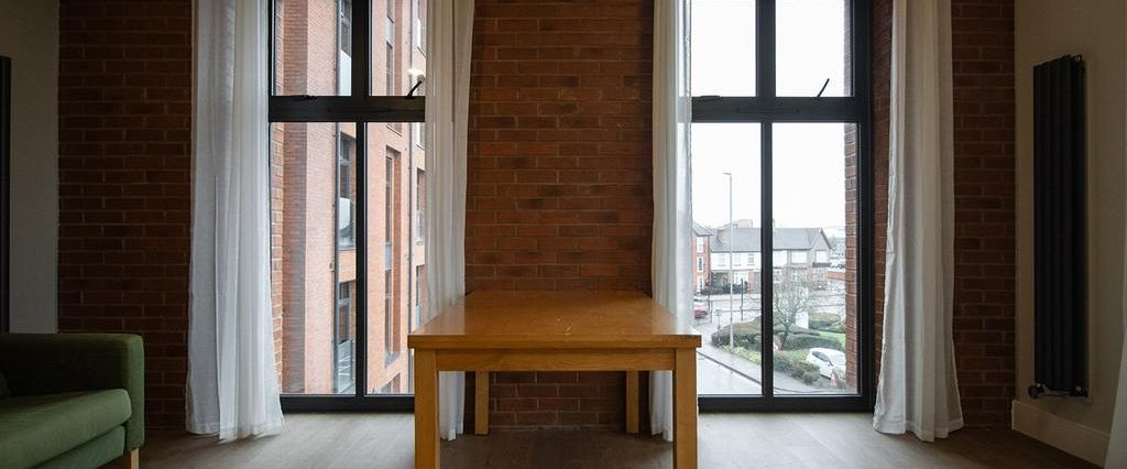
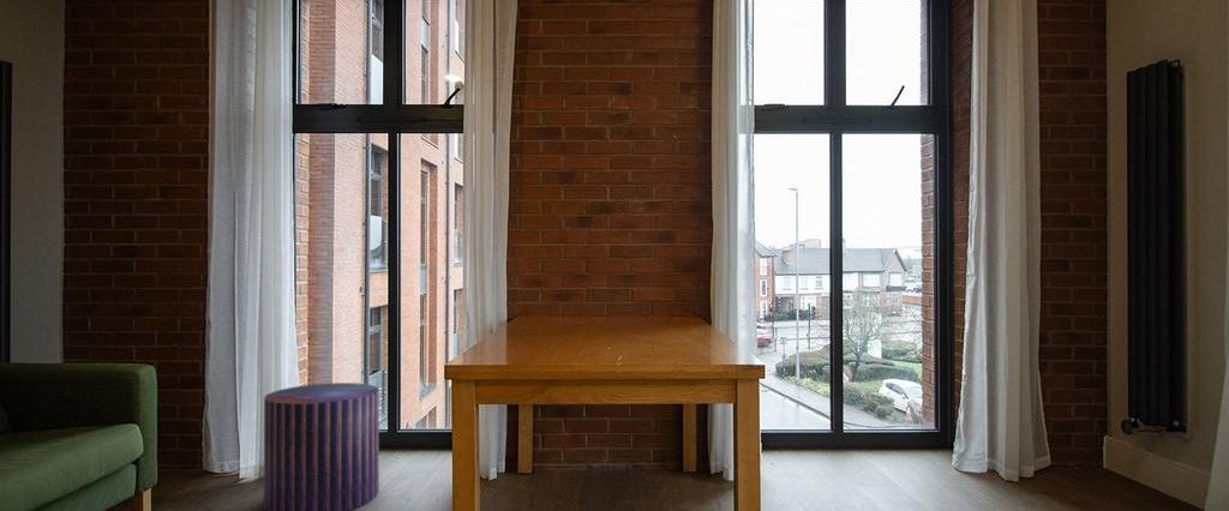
+ stool (323, 444)
